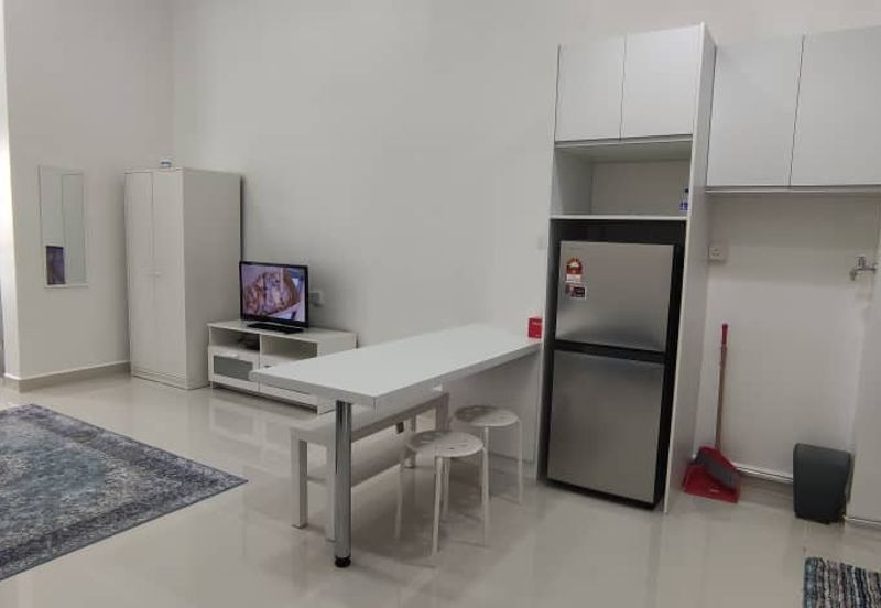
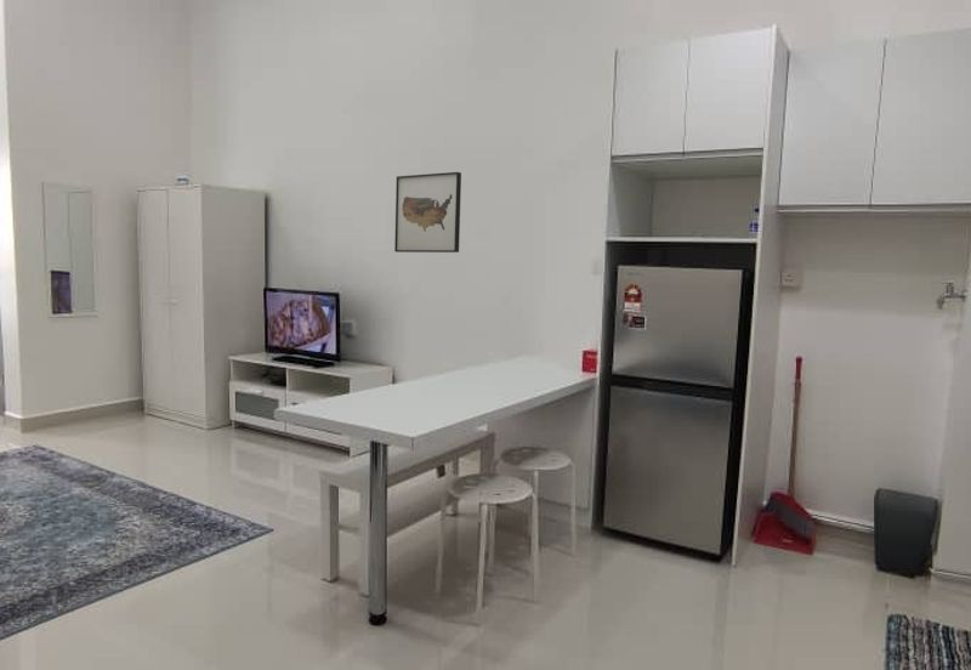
+ wall art (426, 212)
